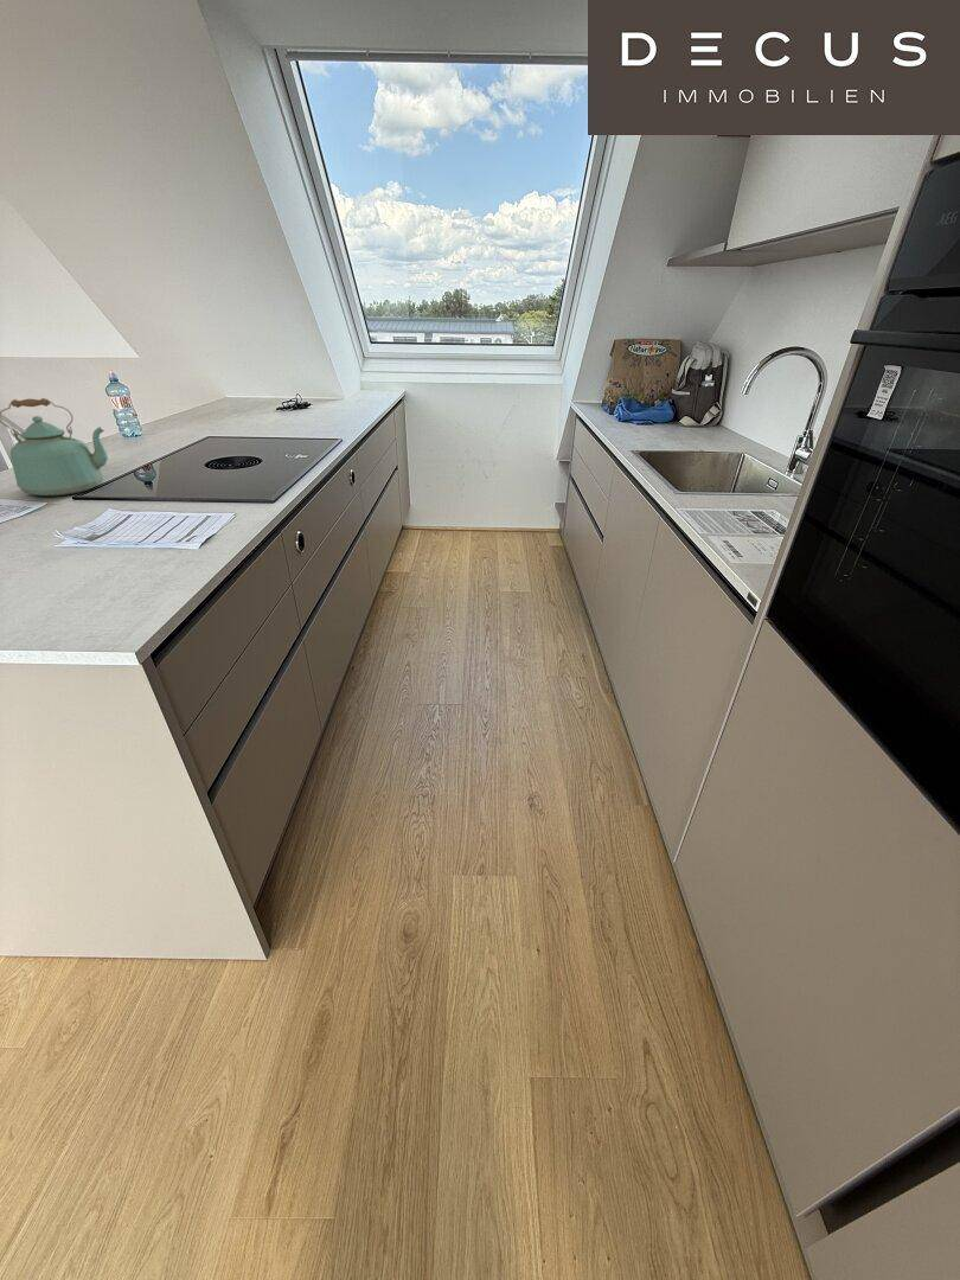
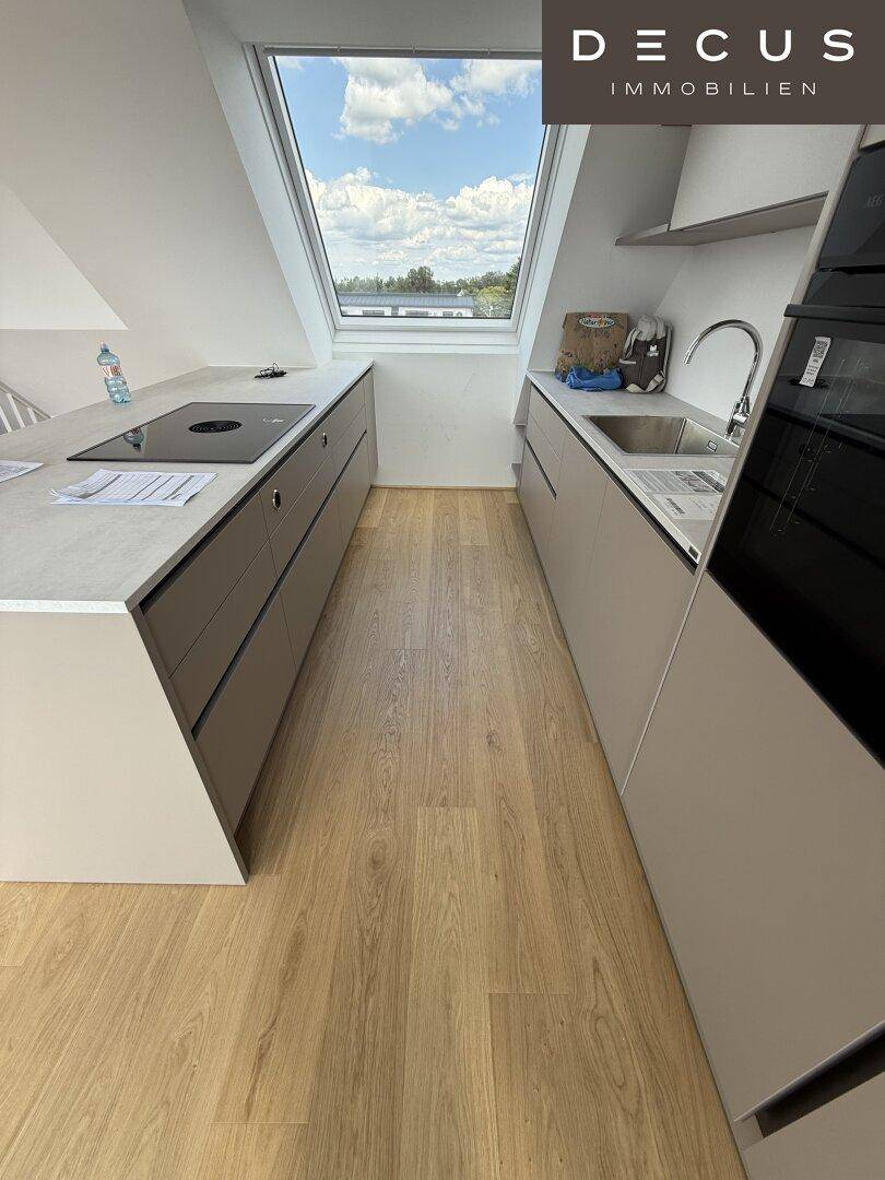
- kettle (56, 444)
